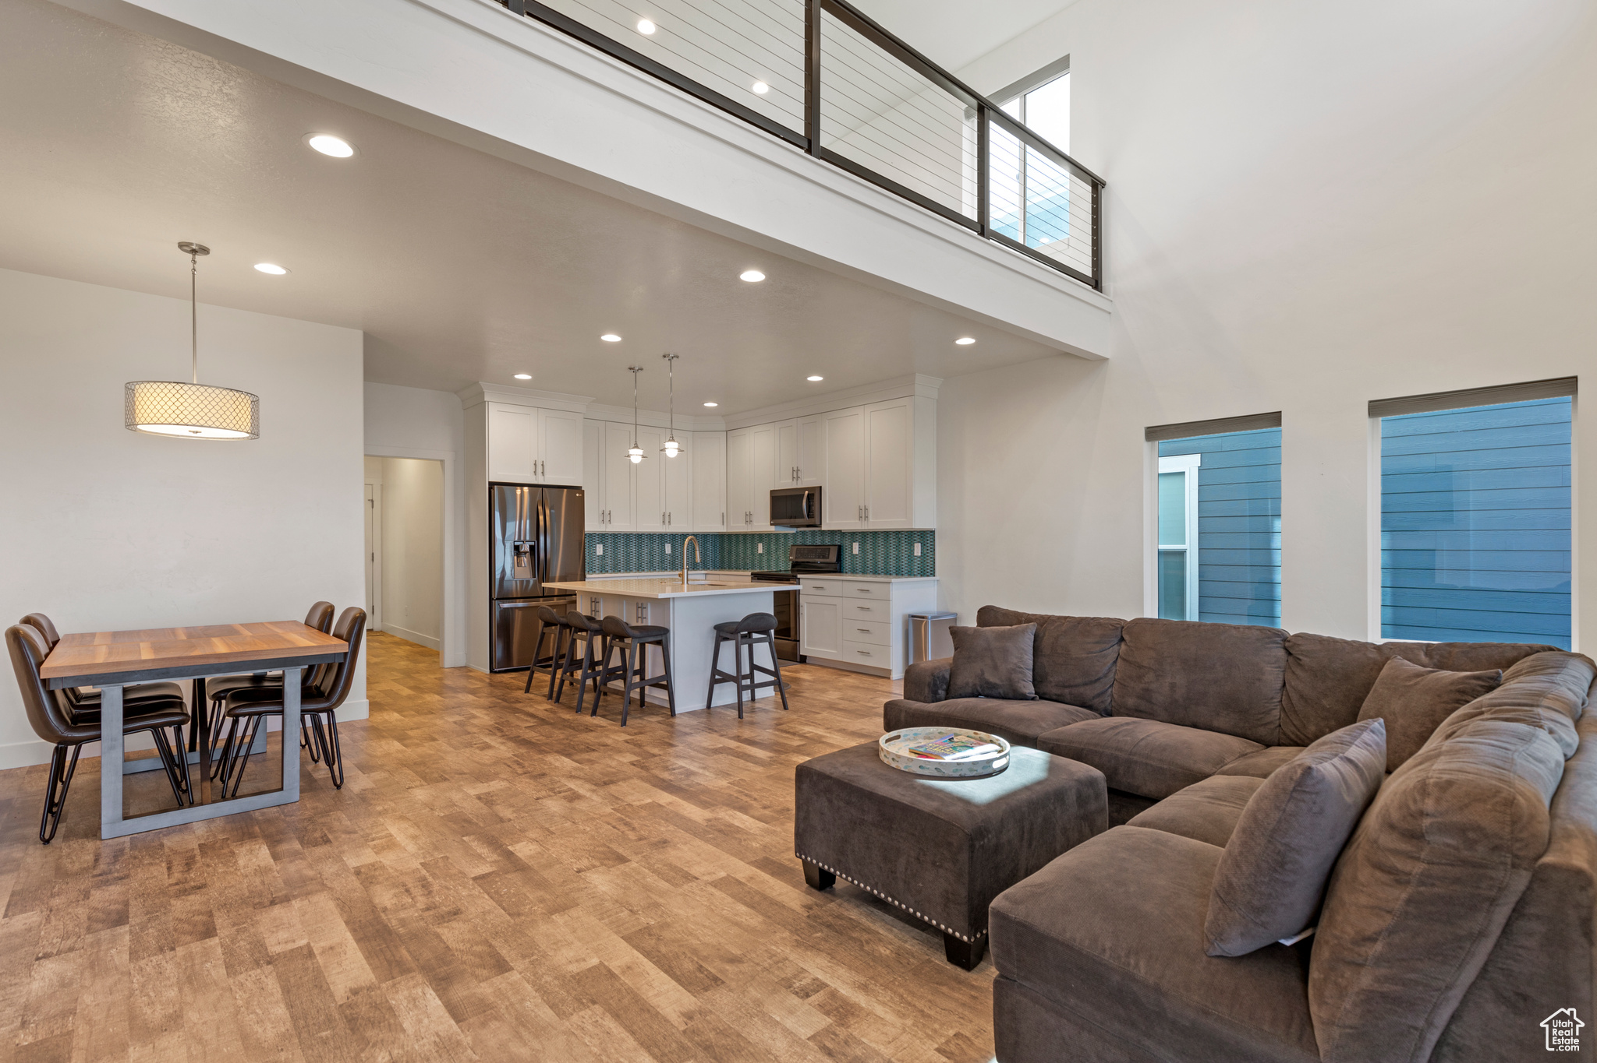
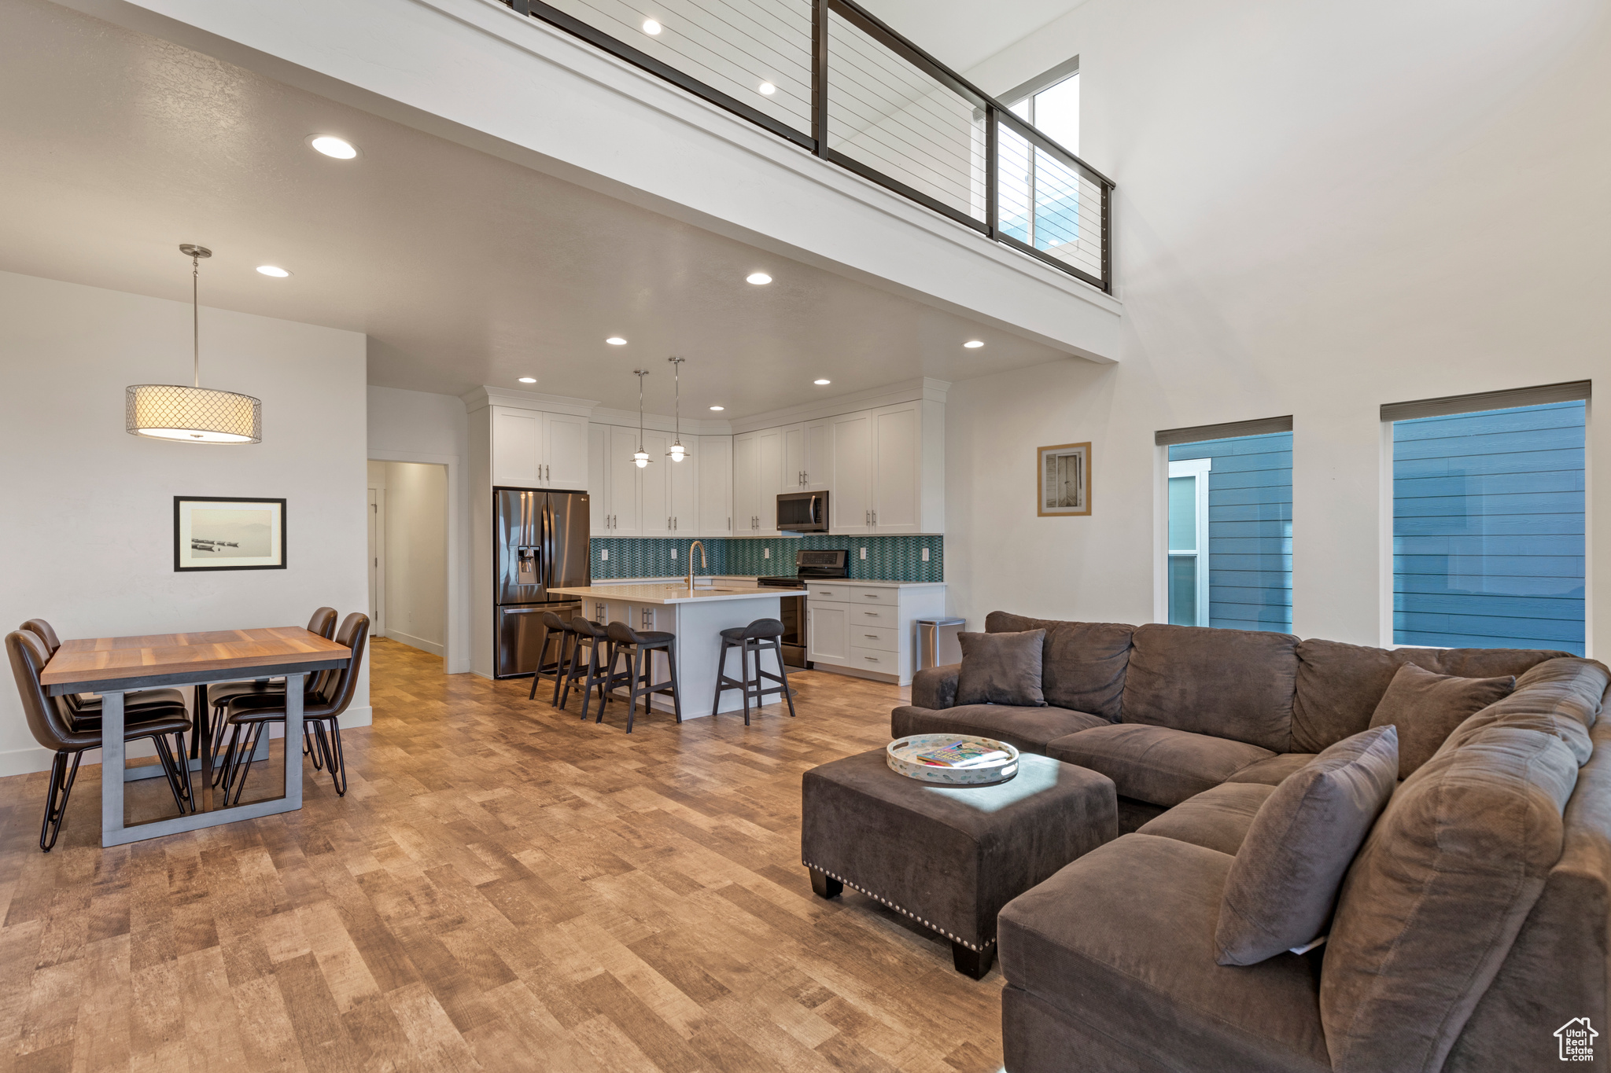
+ wall art (1064, 480)
+ wall art (232, 534)
